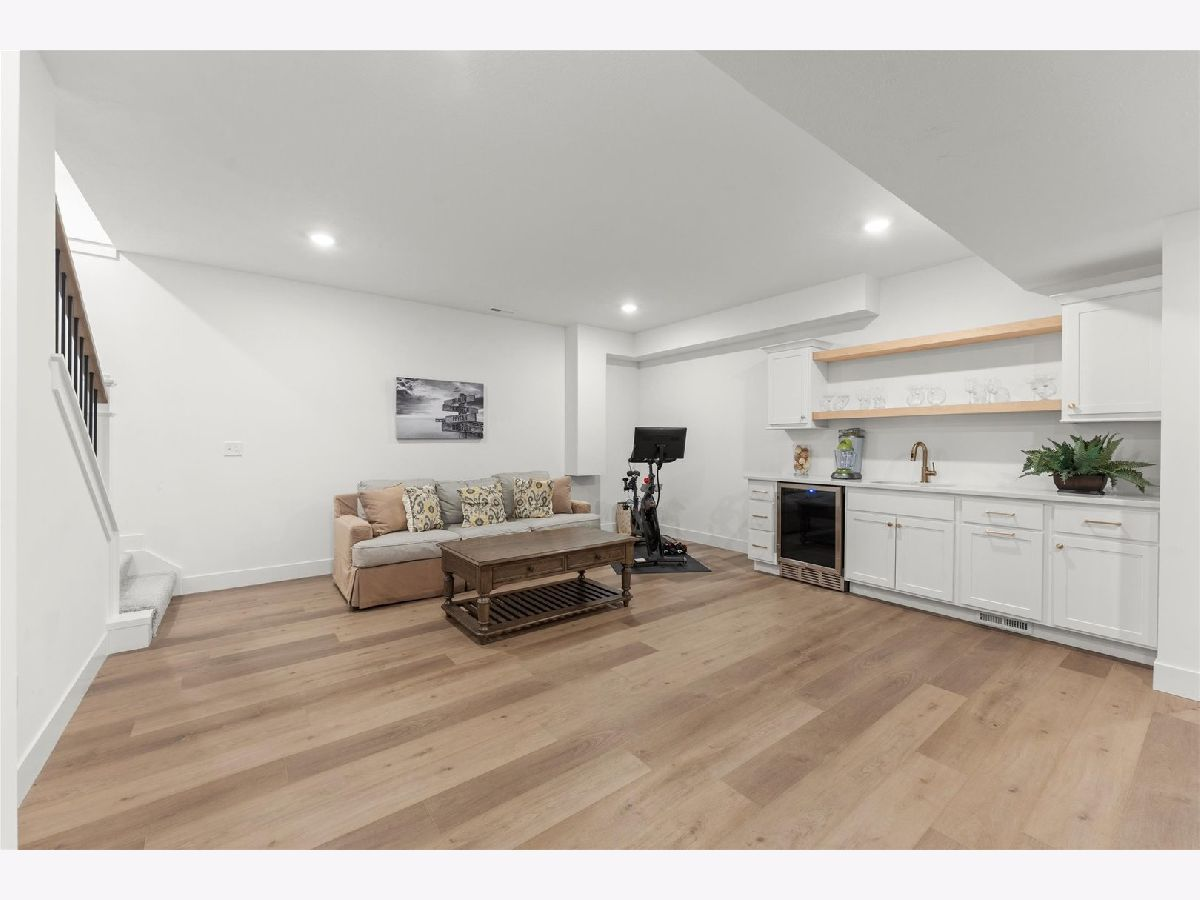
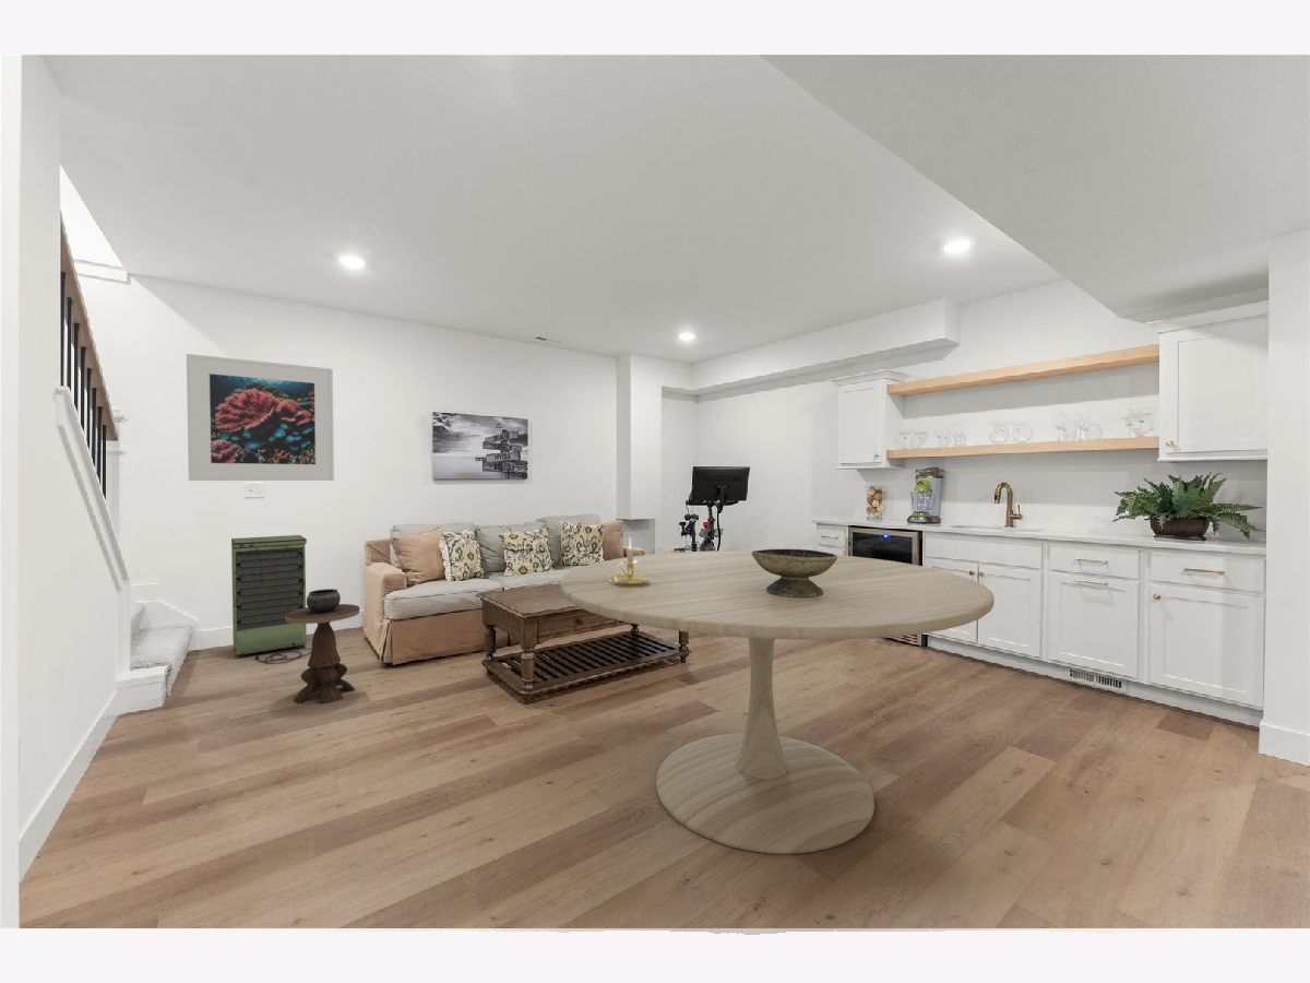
+ storage cabinet (273, 595)
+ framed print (264, 421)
+ decorative bowl (794, 570)
+ side table (323, 642)
+ candle holder (628, 558)
+ dining table (761, 680)
